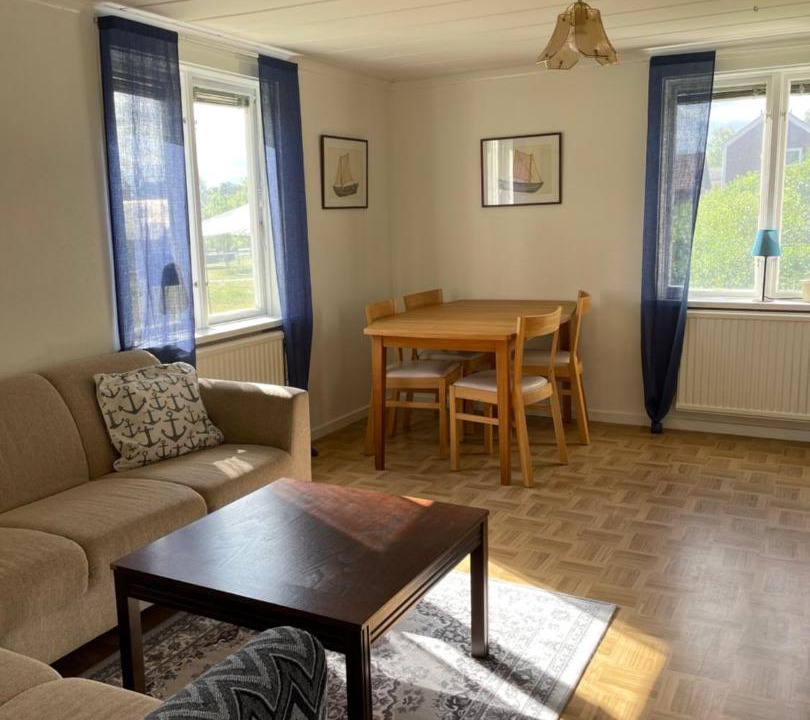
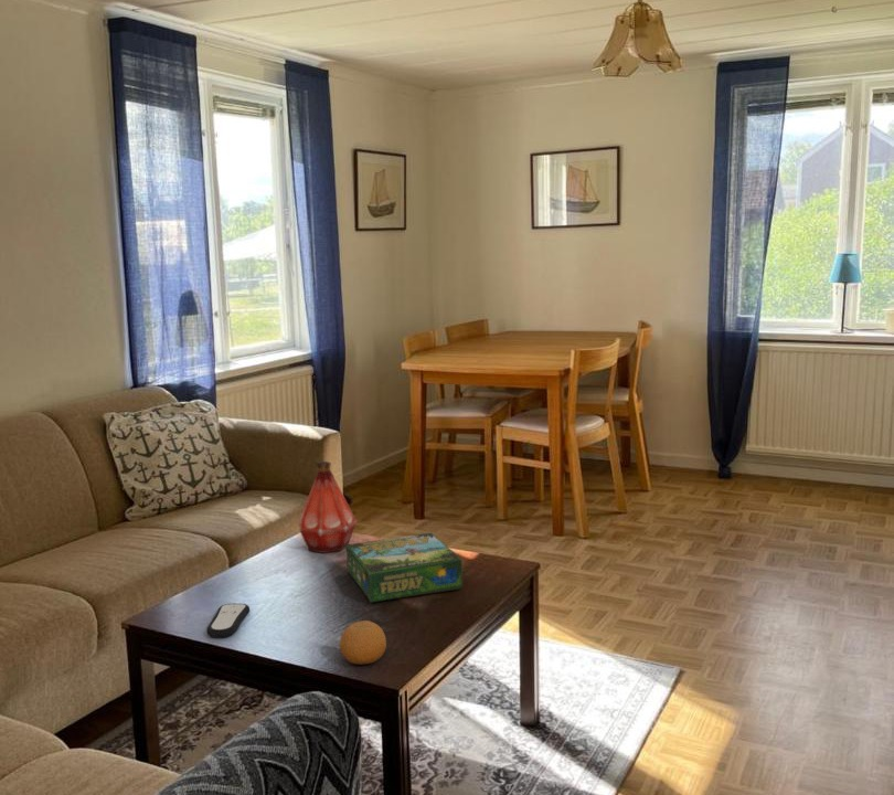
+ fruit (362, 642)
+ remote control (227, 619)
+ board game (403, 565)
+ bottle (323, 504)
